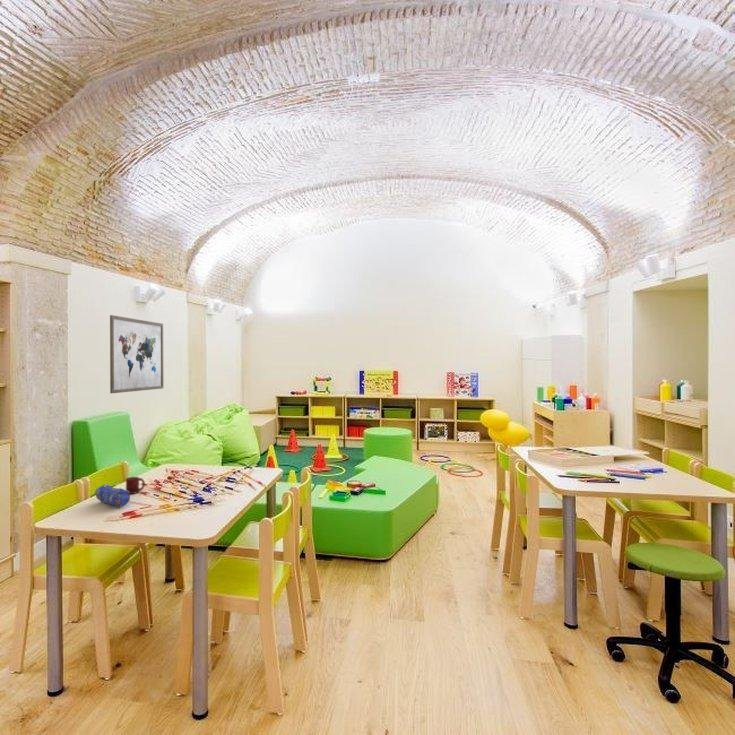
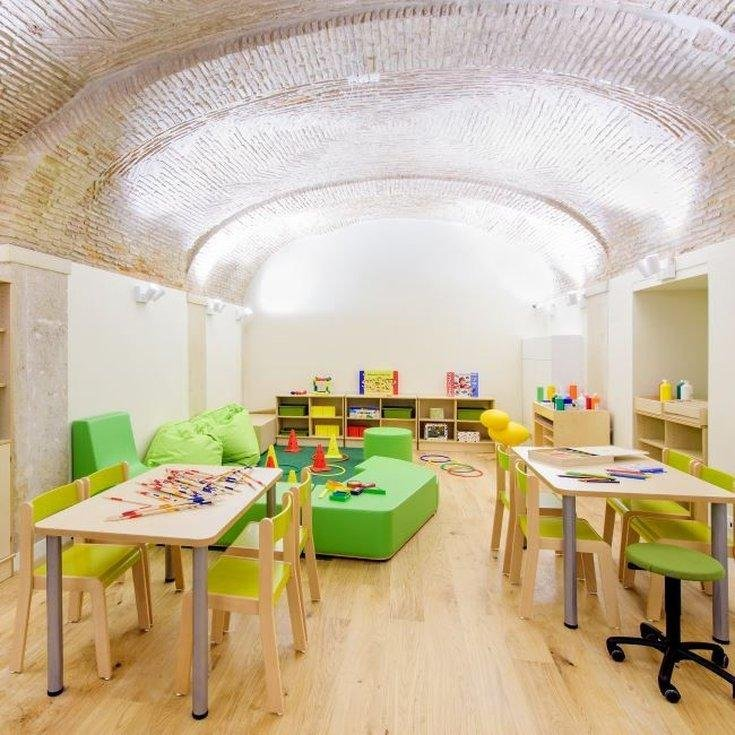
- cup (135, 484)
- wall art (139, 355)
- pencil case (112, 494)
